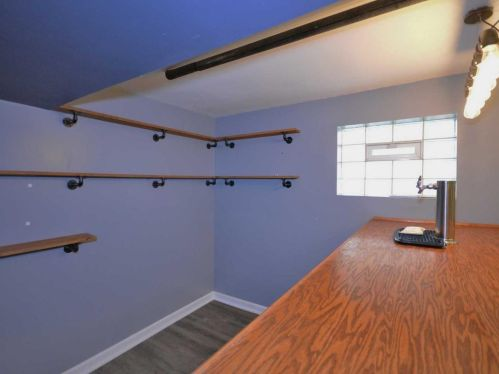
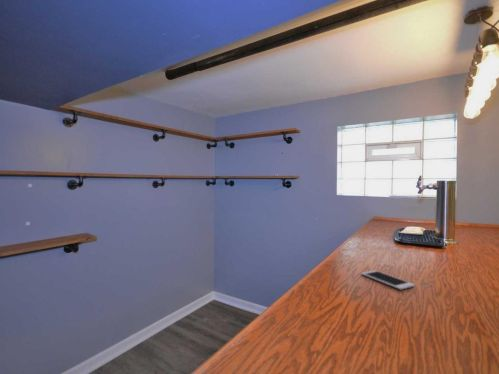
+ cell phone (386, 279)
